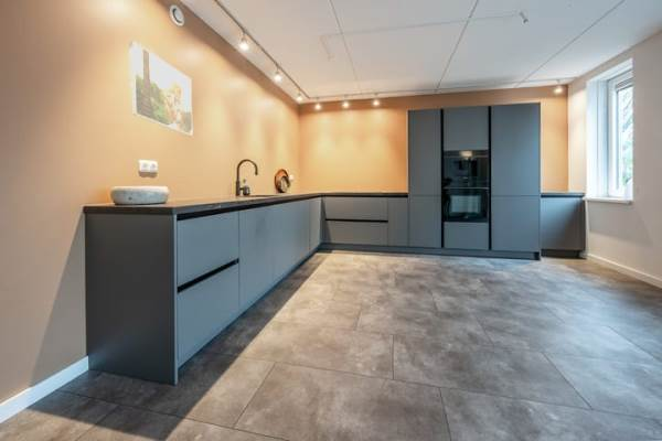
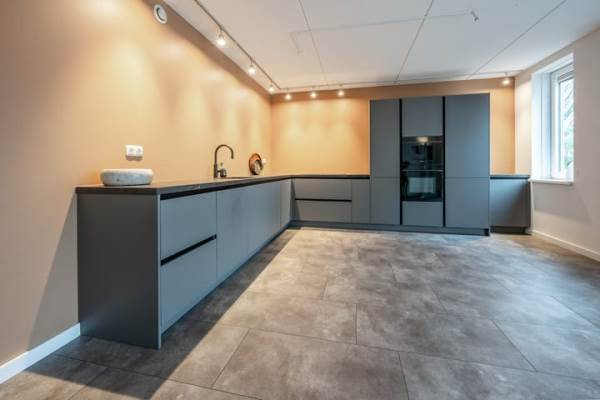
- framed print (164, 94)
